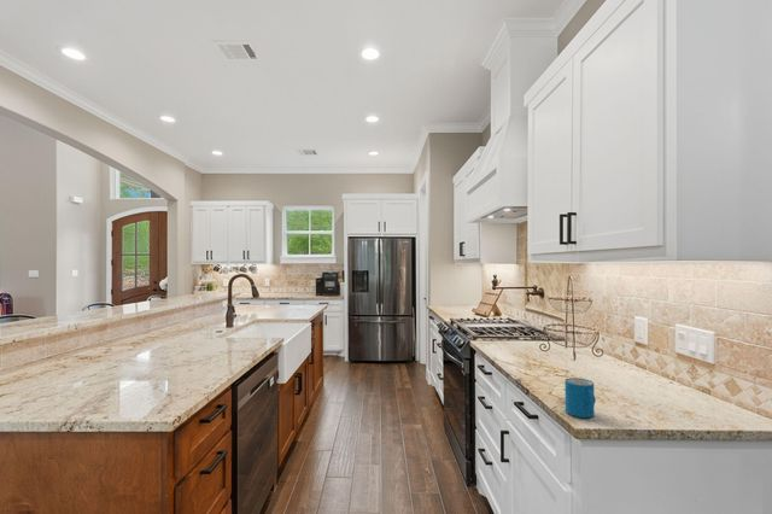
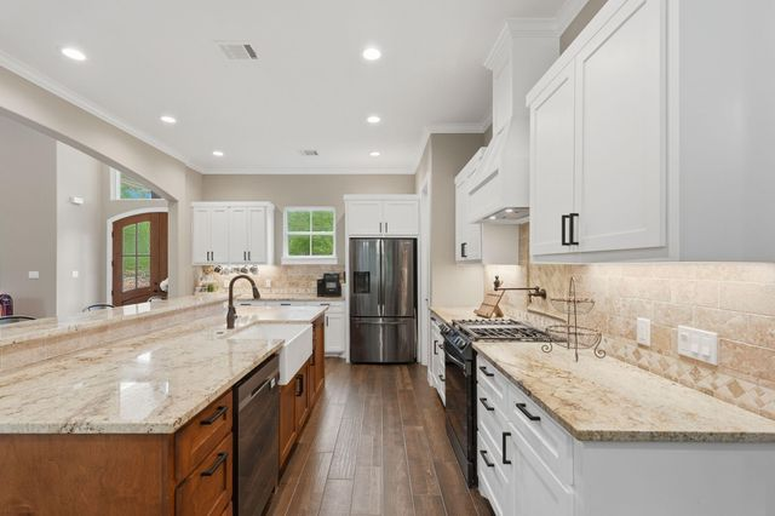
- mug (583, 399)
